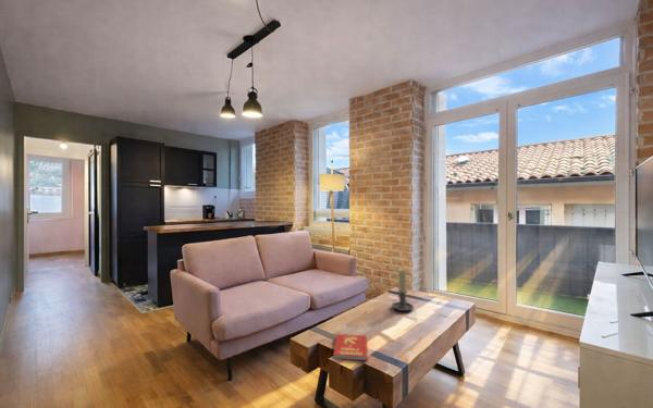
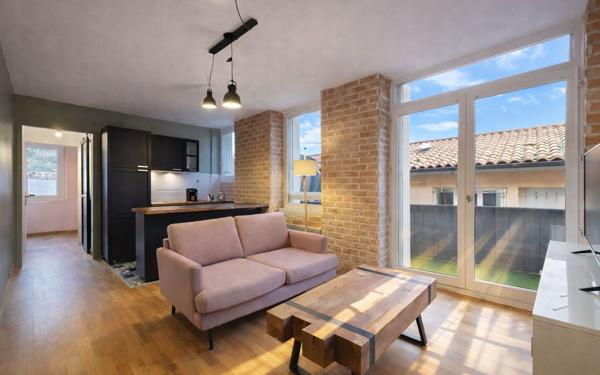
- candle holder (403, 288)
- book (350, 346)
